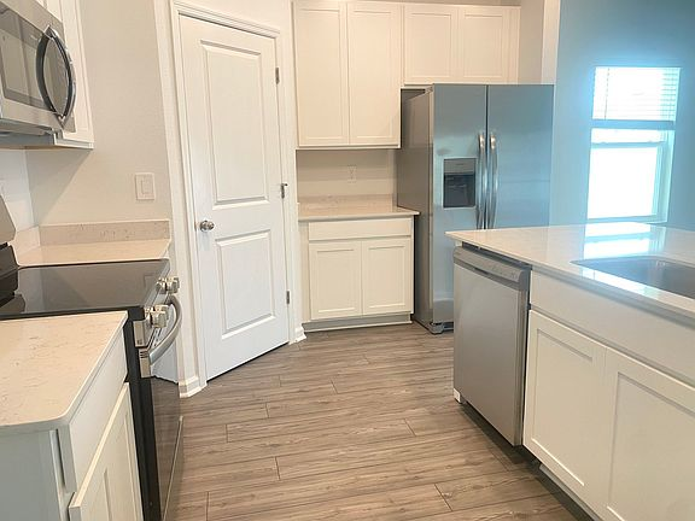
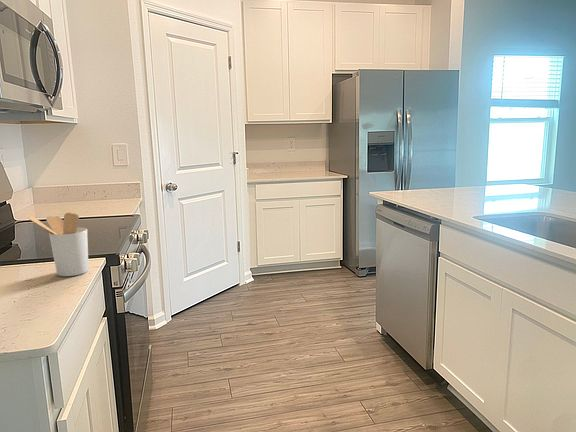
+ utensil holder (59, 243)
